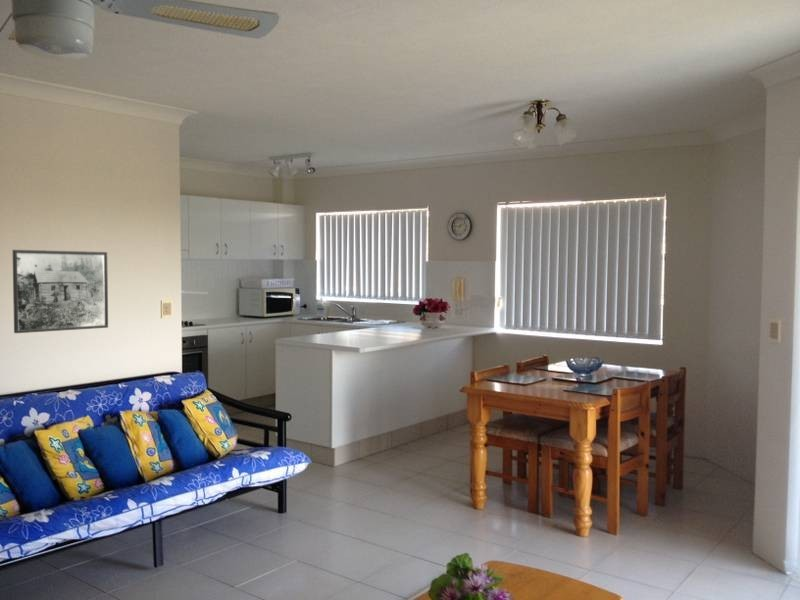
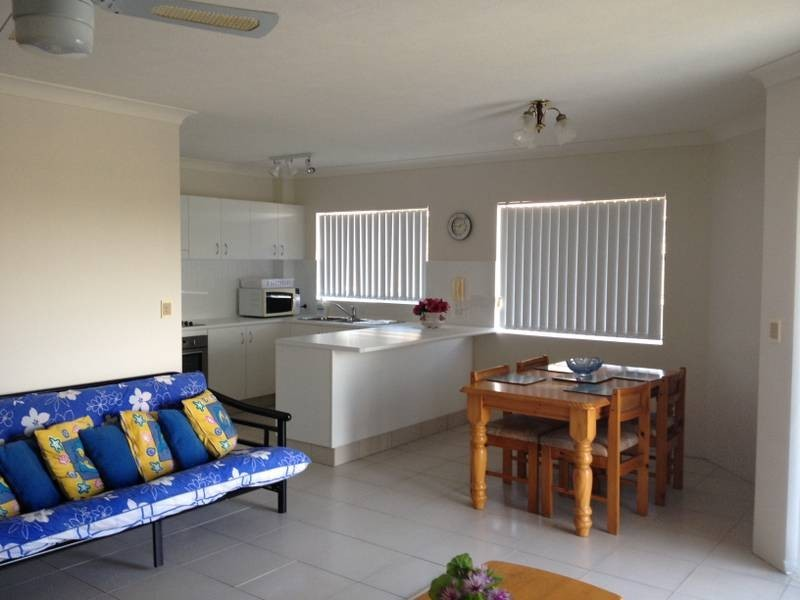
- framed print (62, 290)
